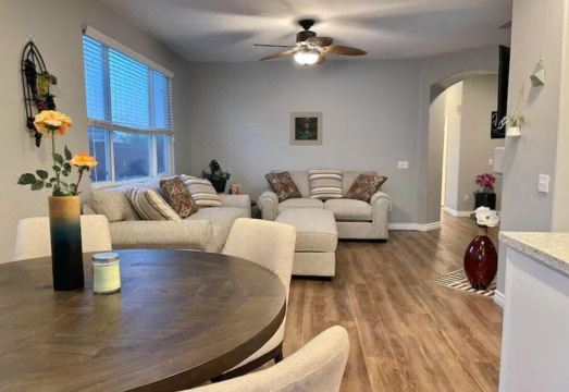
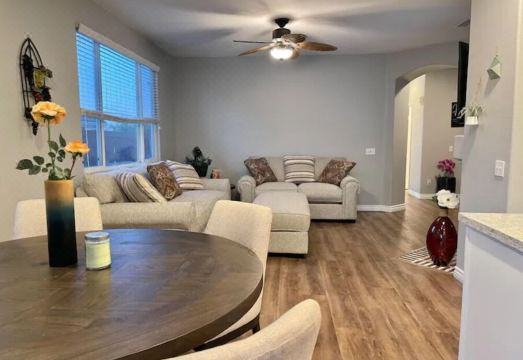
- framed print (306, 128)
